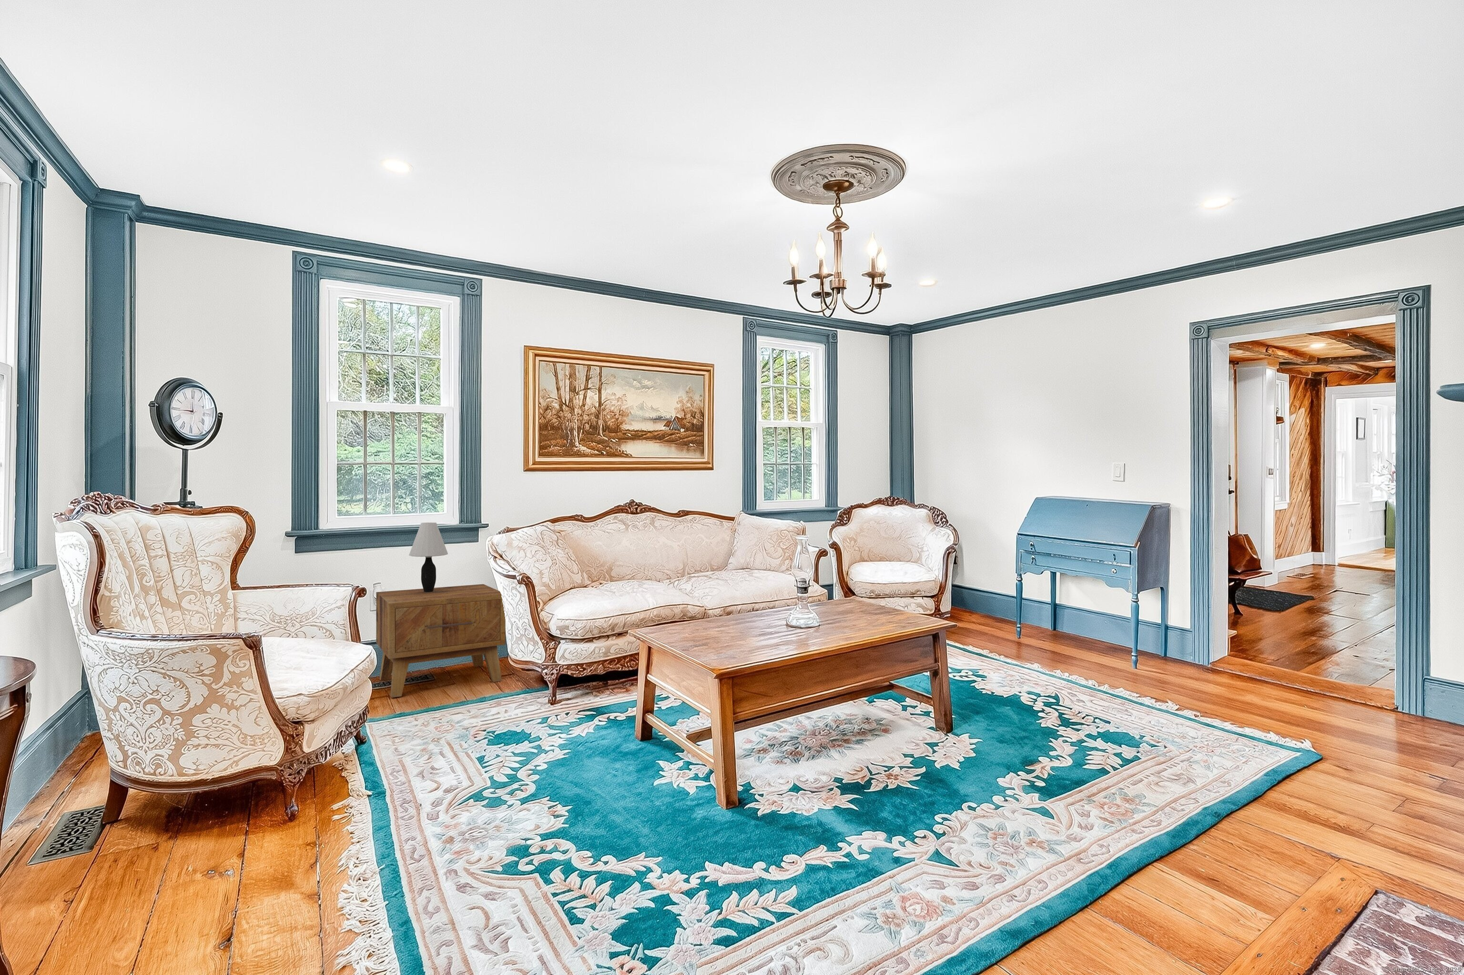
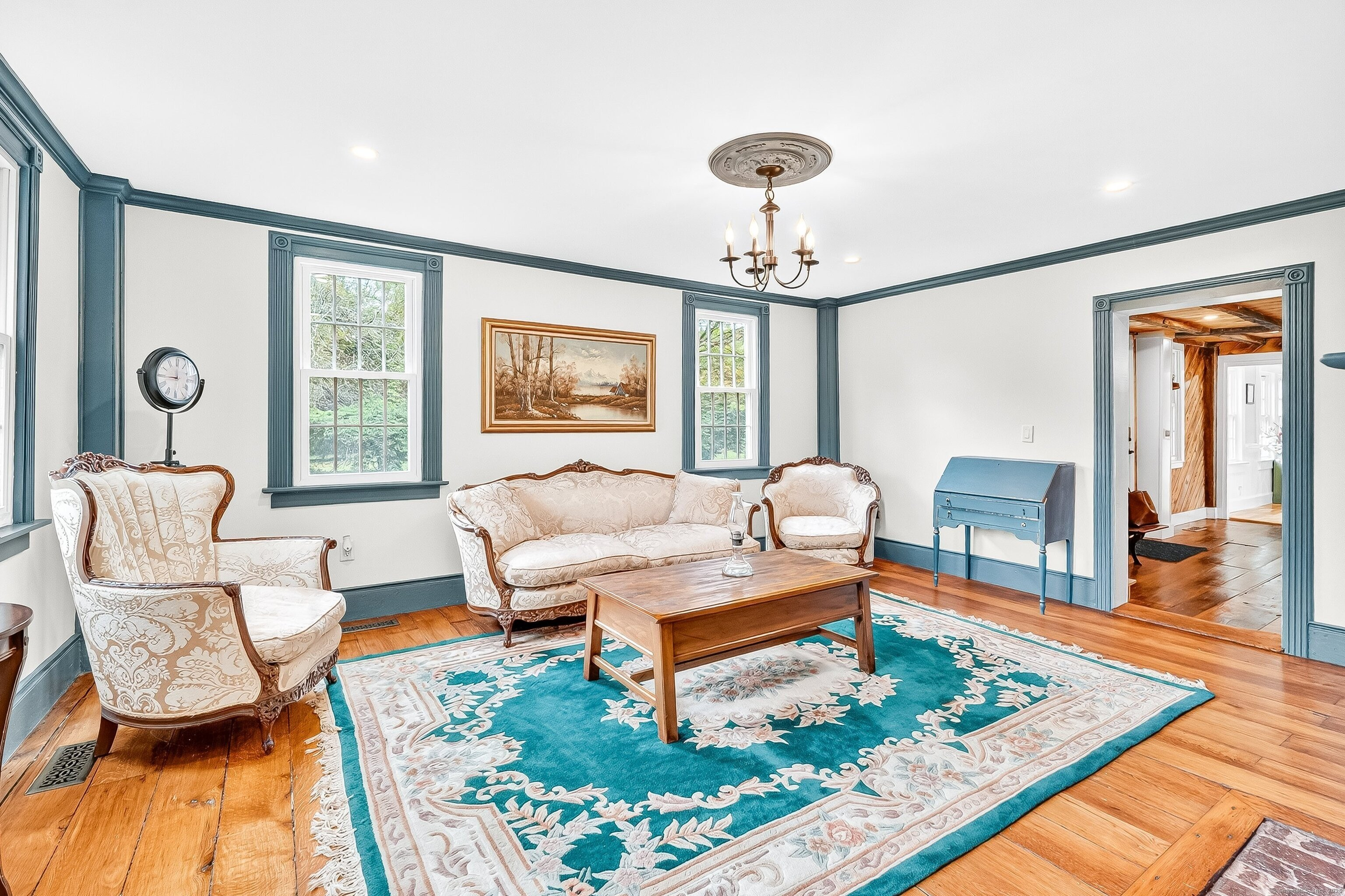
- table lamp (429, 556)
- side table (441, 637)
